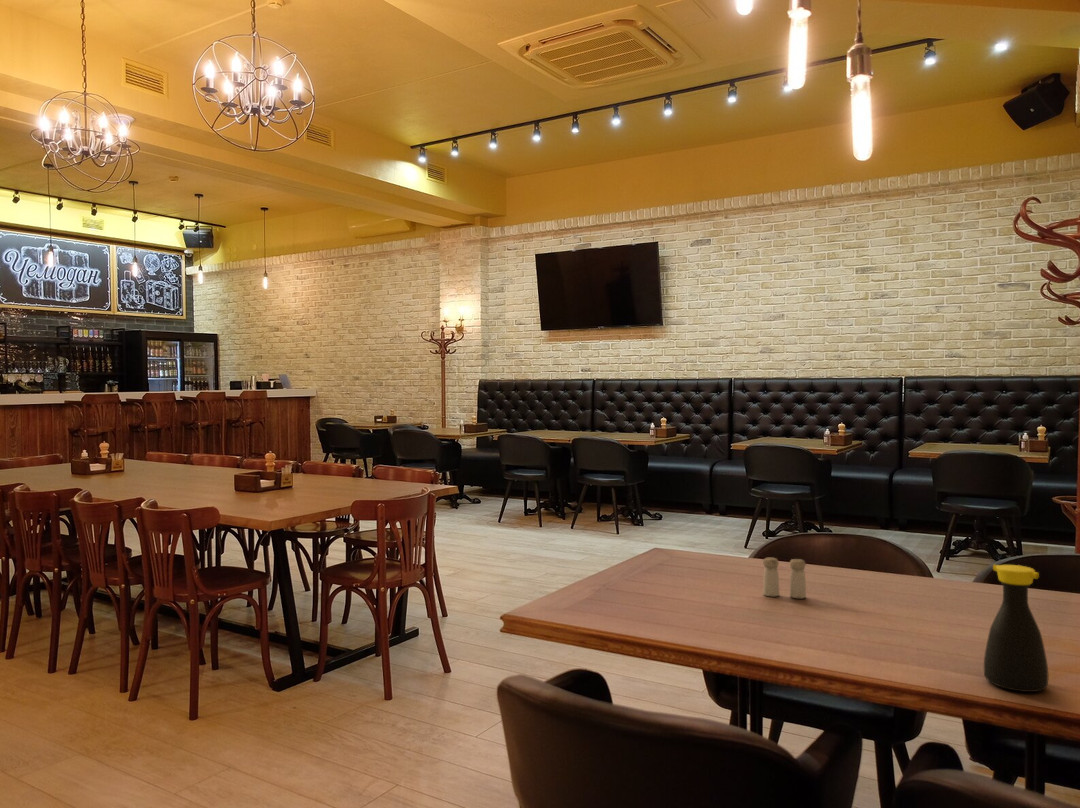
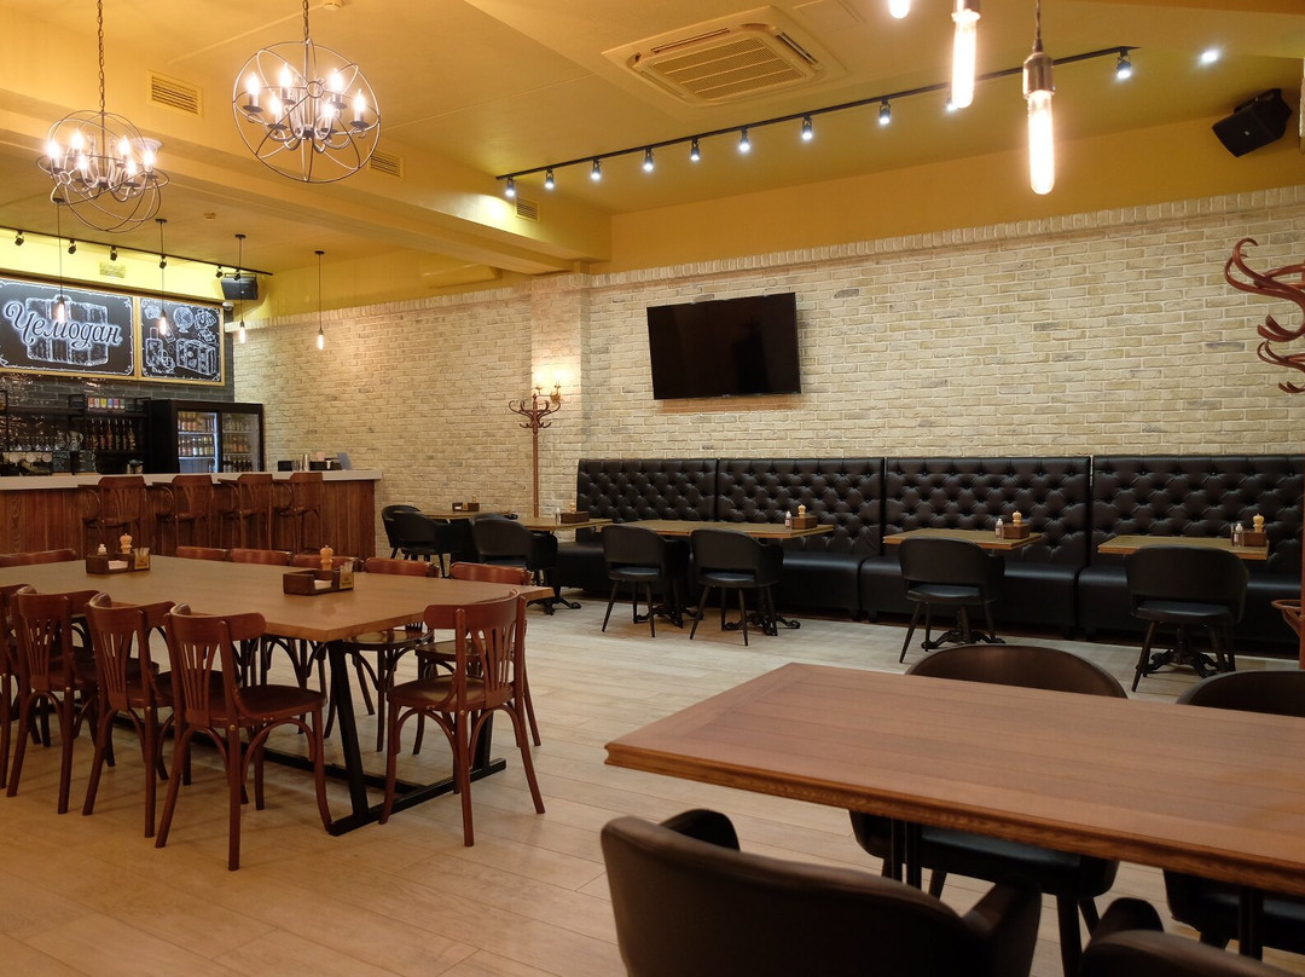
- salt and pepper shaker (778, 577)
- bottle (1015, 625)
